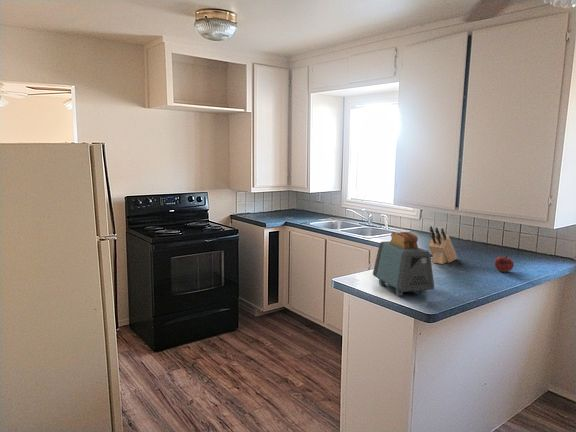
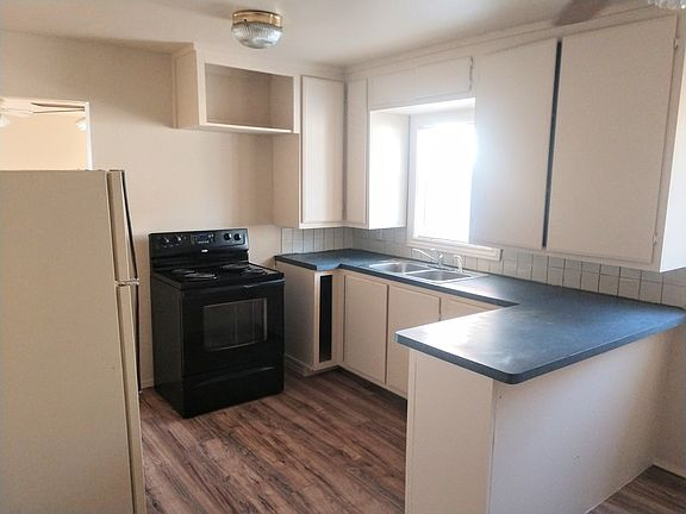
- toaster (402, 261)
- fruit (504, 263)
- knife block (442, 243)
